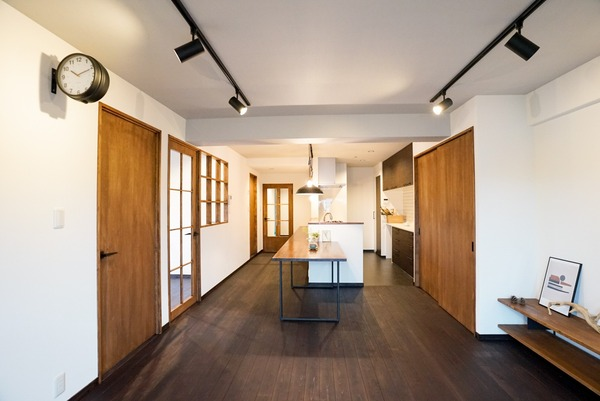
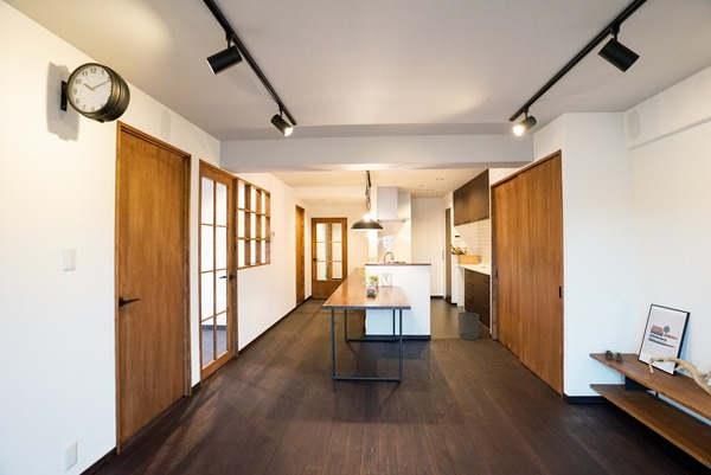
+ waste bin (467, 325)
